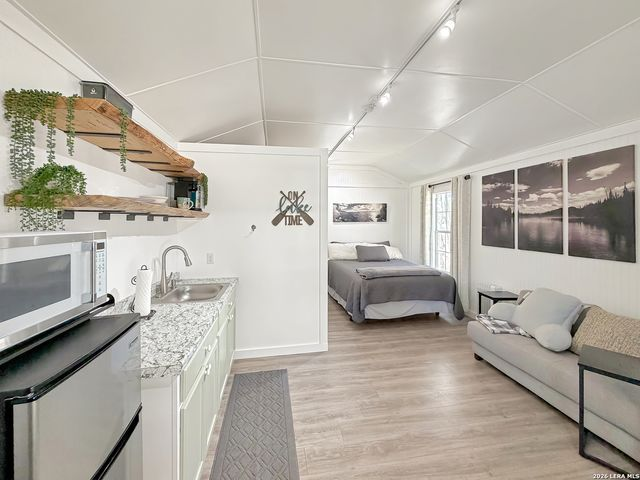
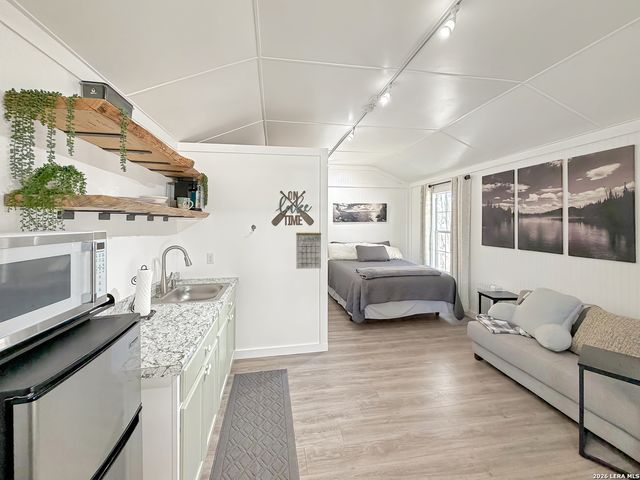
+ calendar (308, 246)
